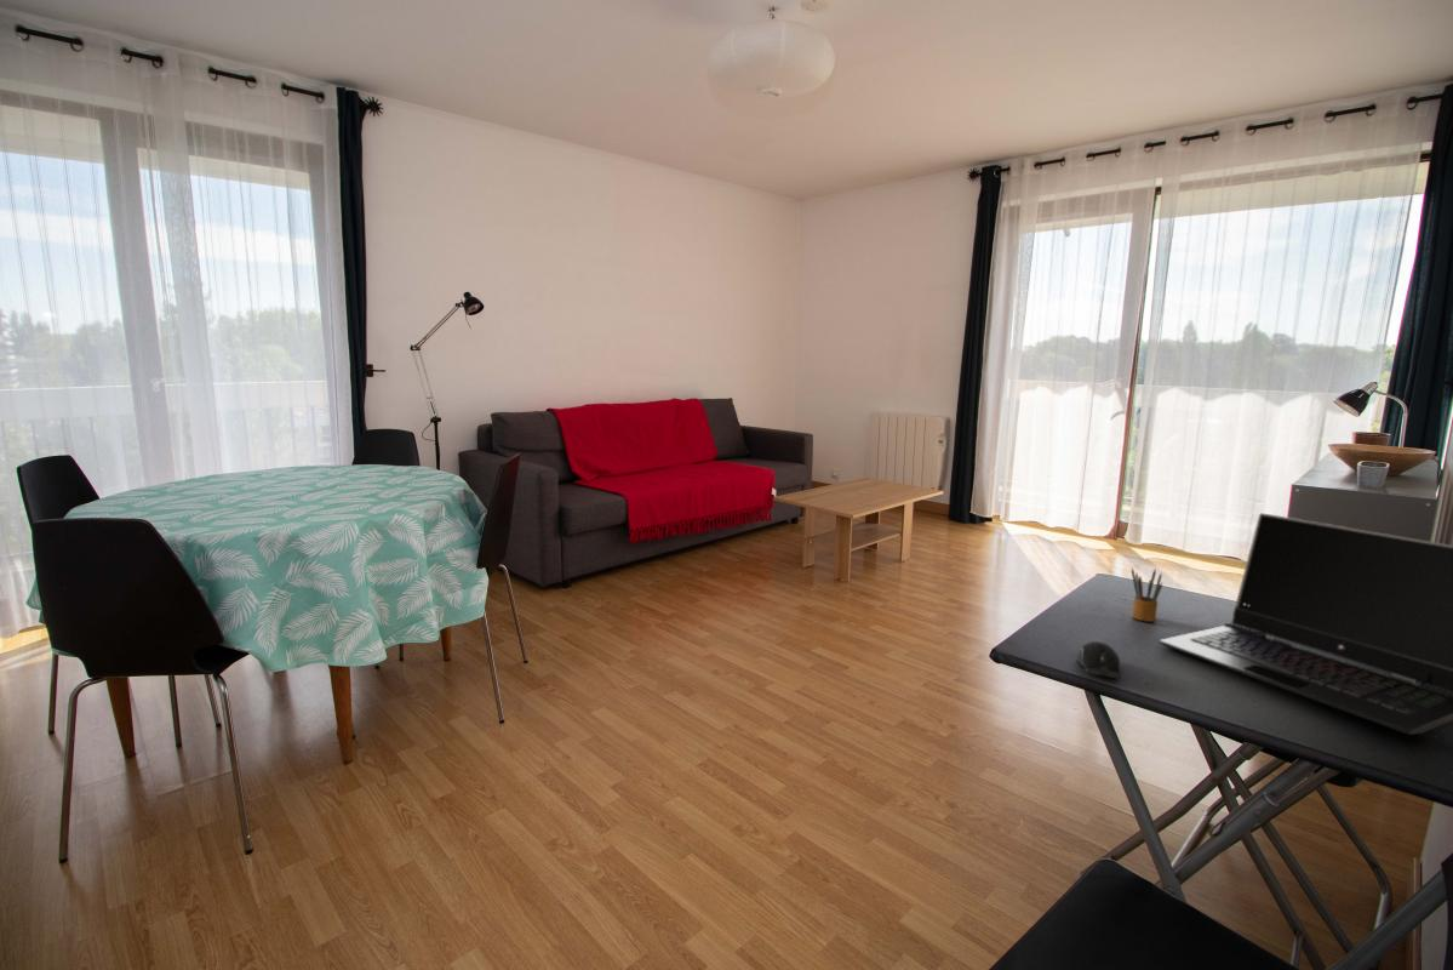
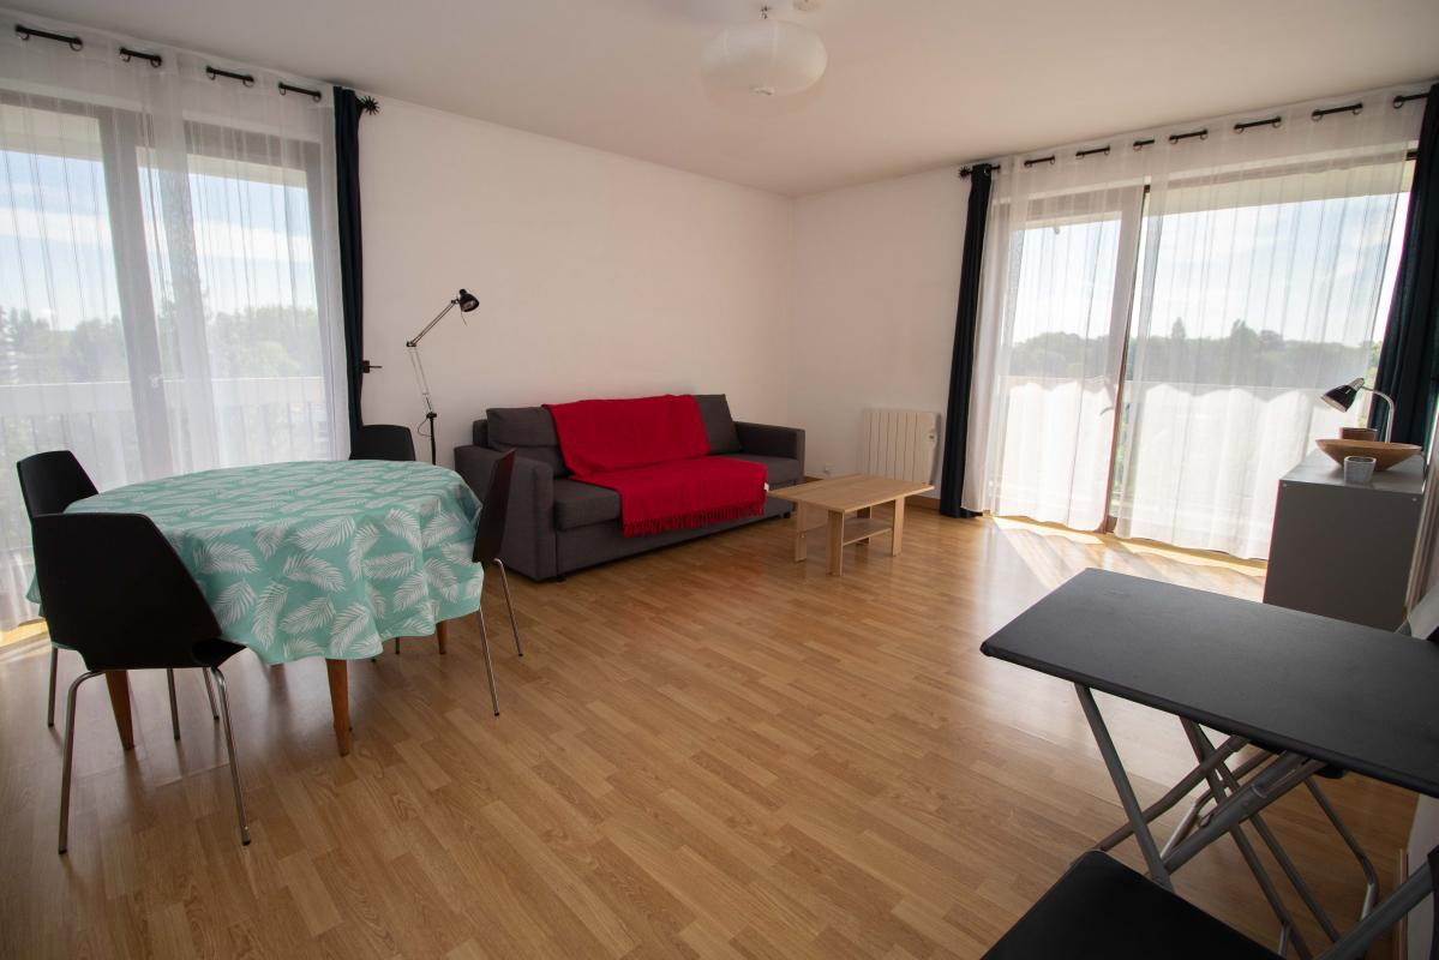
- laptop computer (1321, 607)
- pencil box (1148, 593)
- computer mouse (1099, 655)
